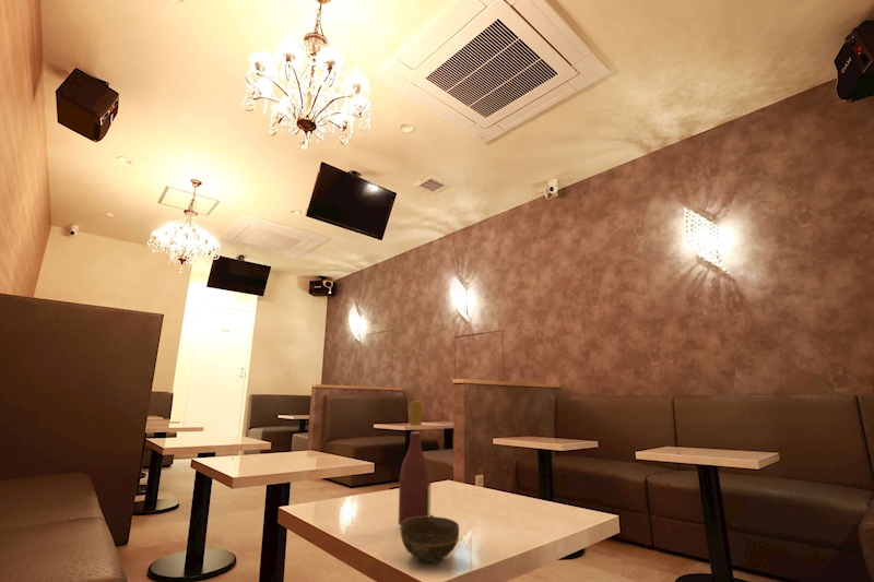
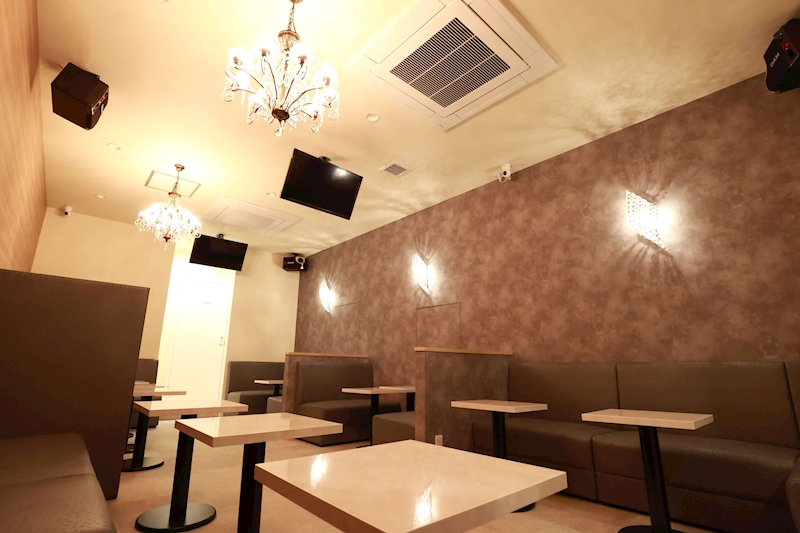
- cup (429, 538)
- wine bottle (414, 462)
